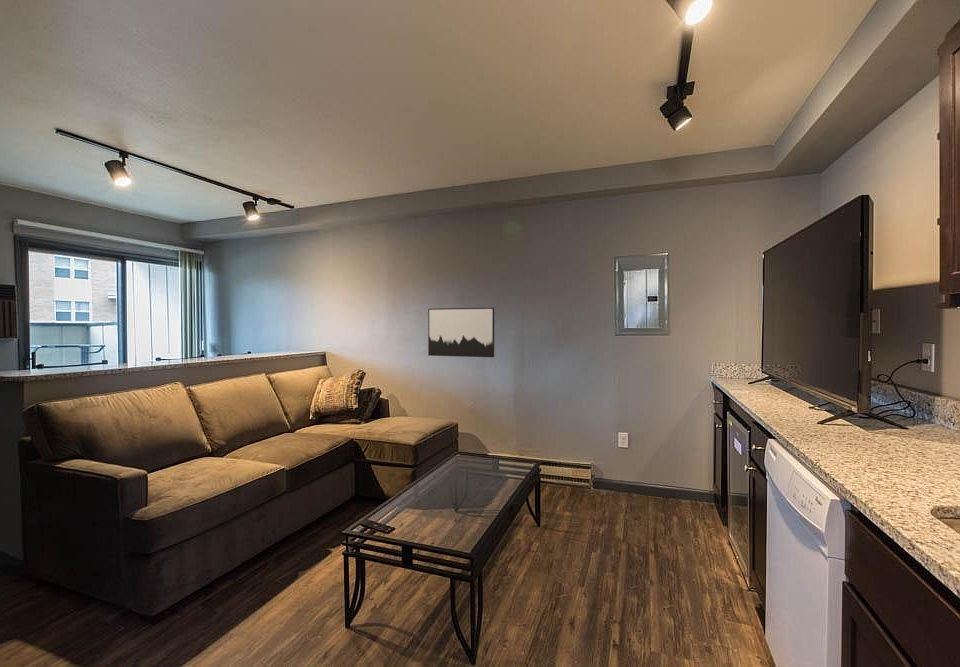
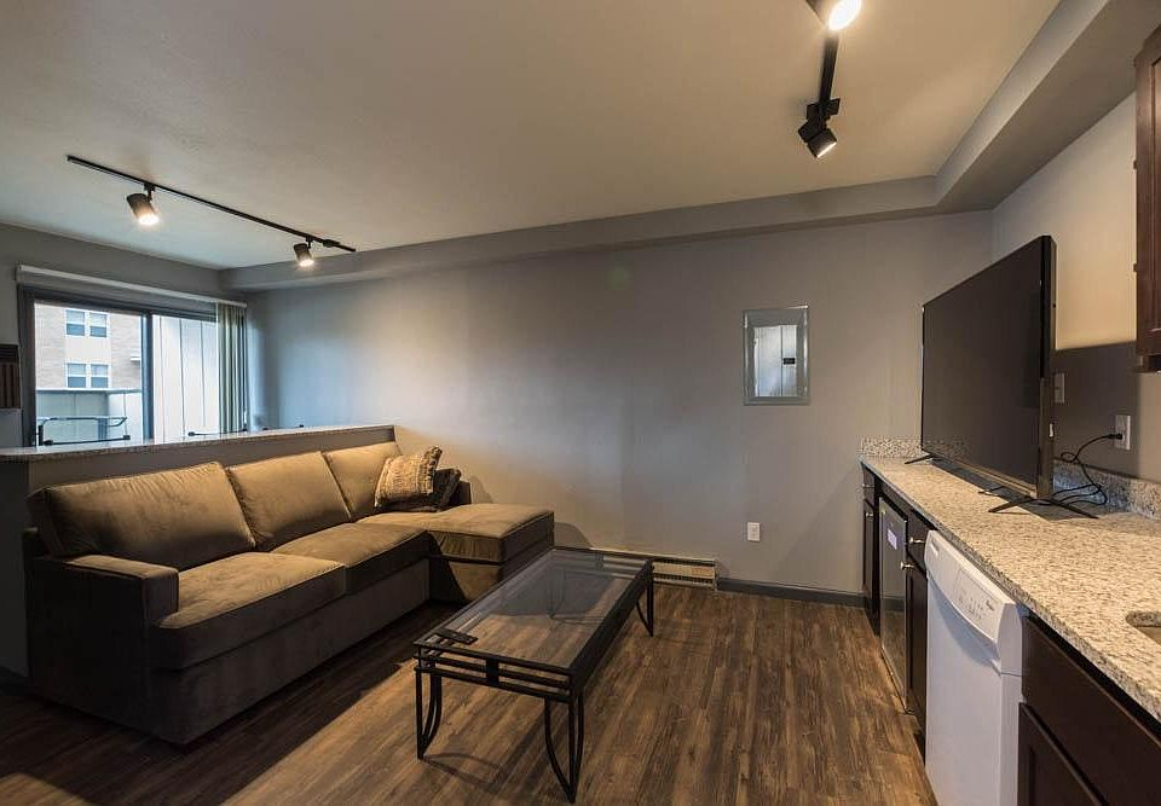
- wall art (460, 332)
